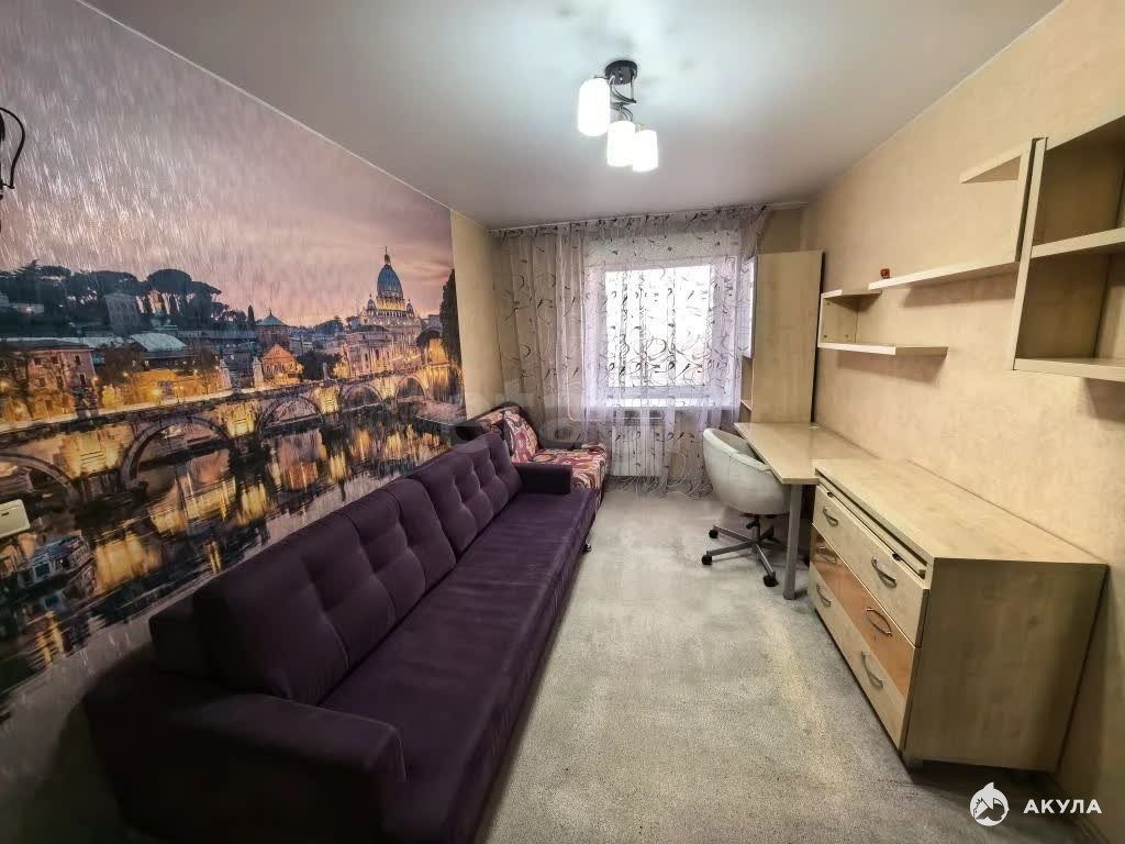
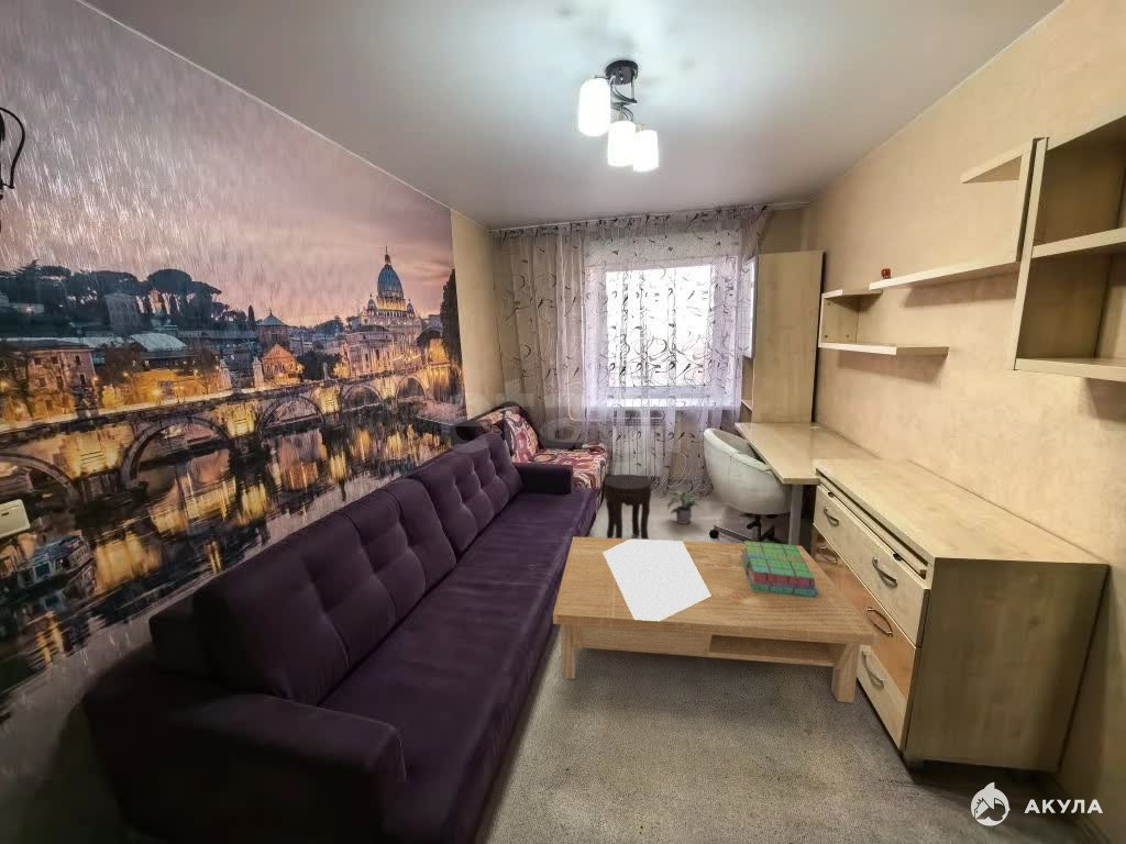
+ coffee table (692, 610)
+ side table (632, 511)
+ potted plant (680, 507)
+ stack of books (775, 566)
